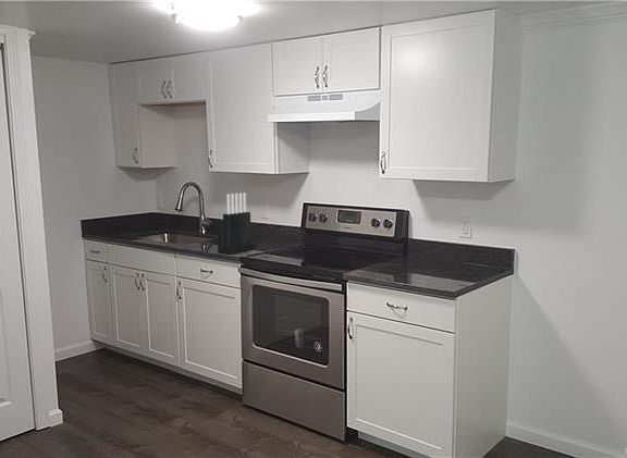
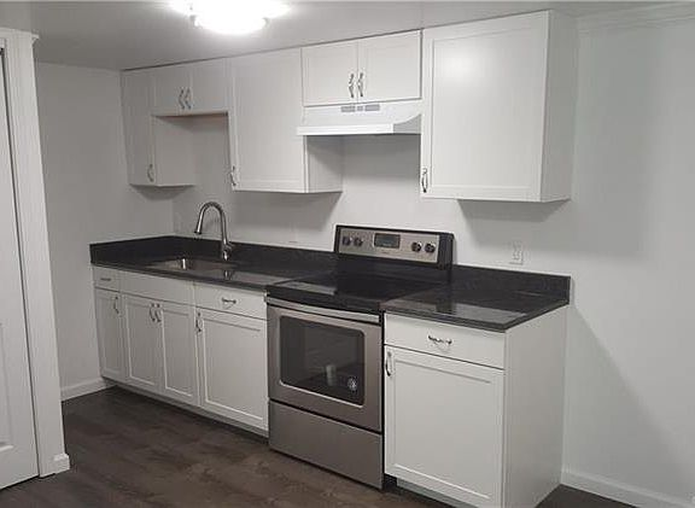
- knife block (232, 222)
